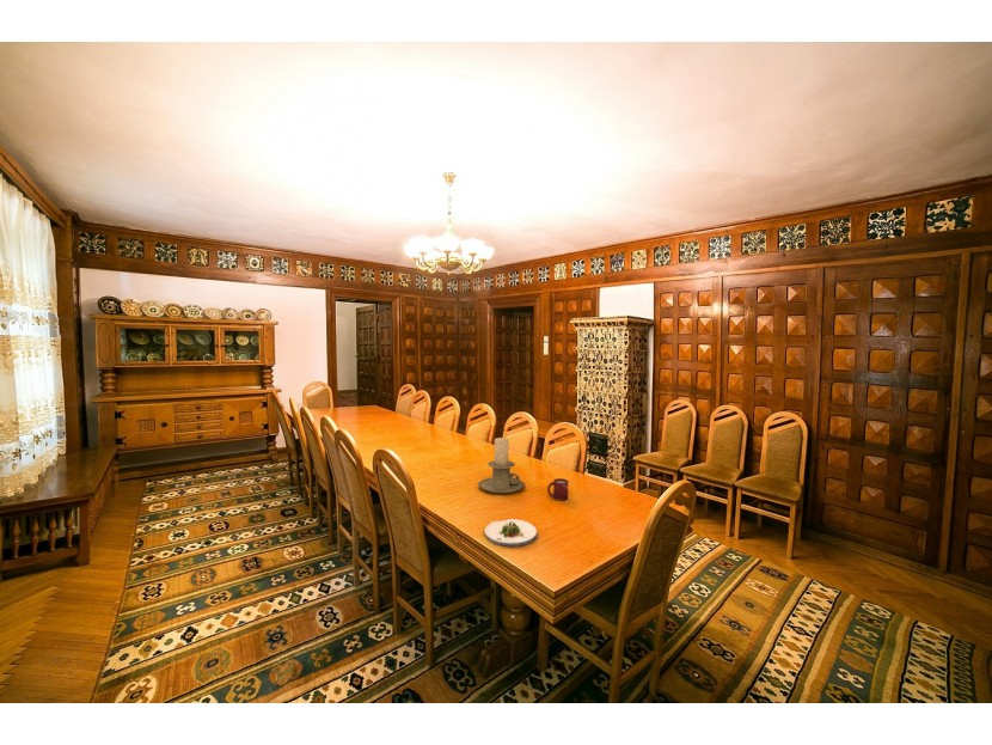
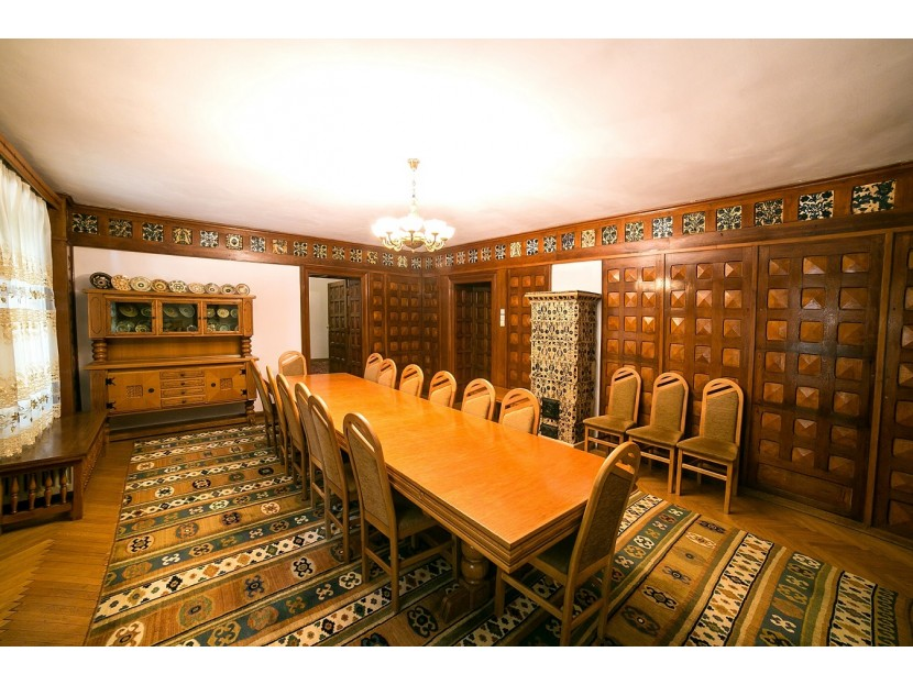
- cup (557, 489)
- salad plate (510, 529)
- candle holder (501, 463)
